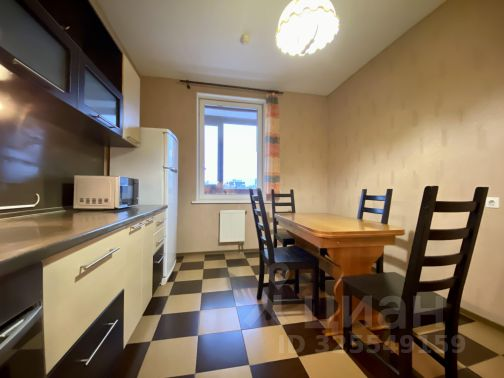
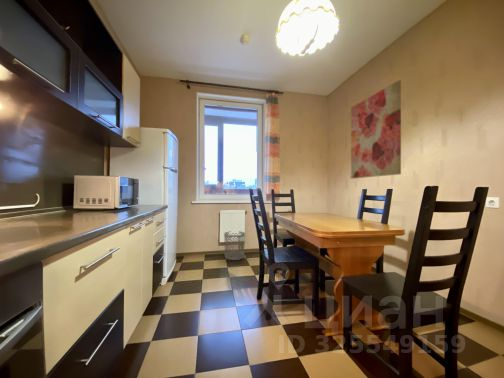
+ waste bin (234, 244)
+ wall art (372, 136)
